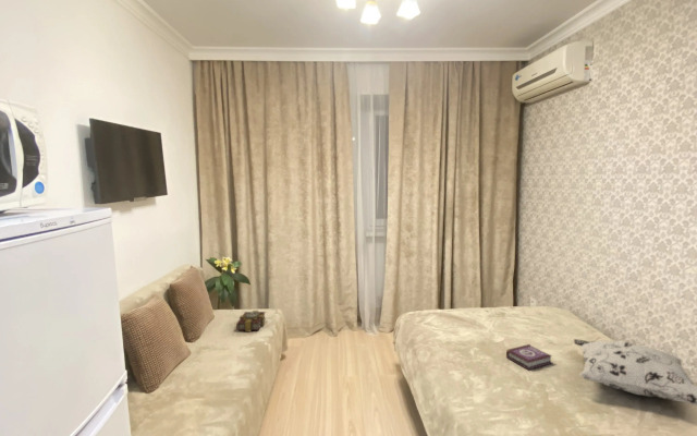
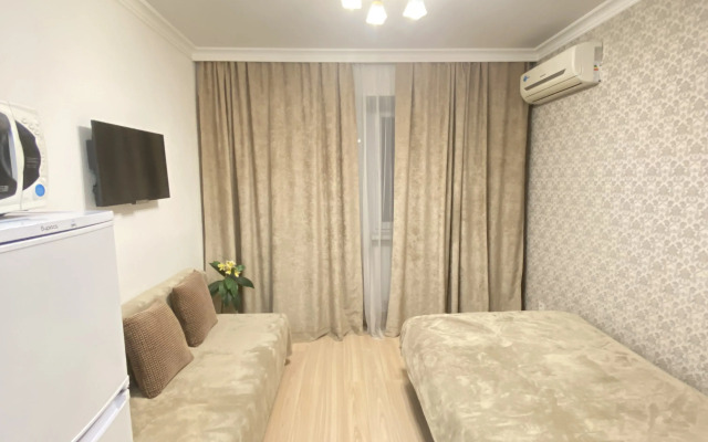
- decorative book (252, 318)
- book (528, 355)
- decorative pillow (632, 366)
